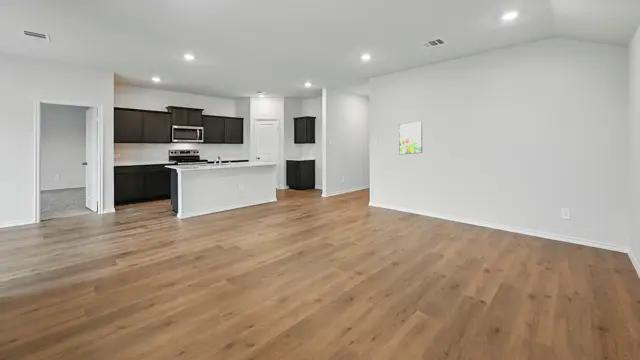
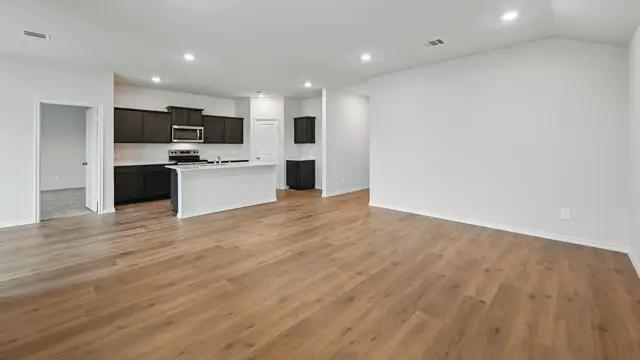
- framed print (410, 138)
